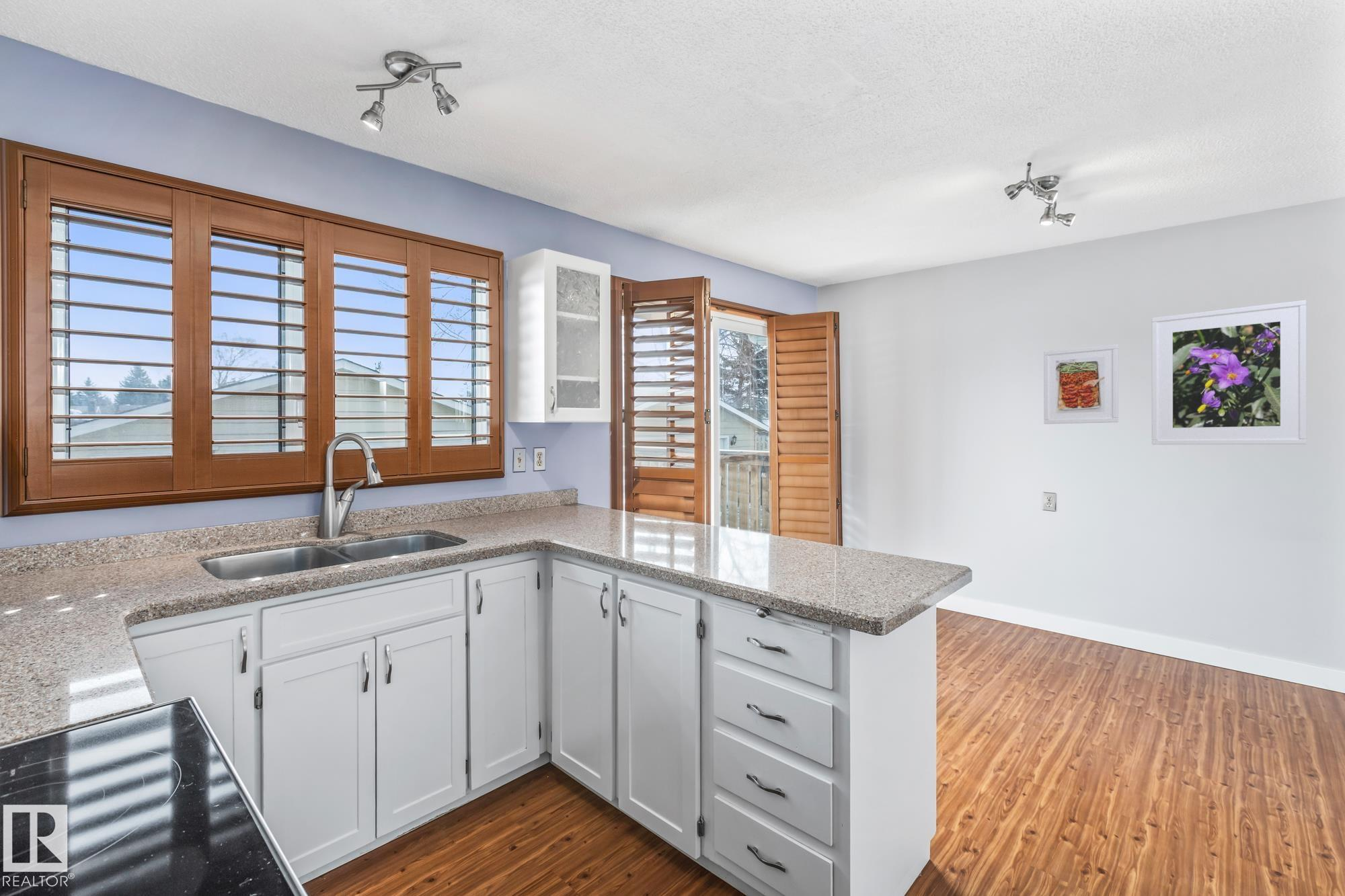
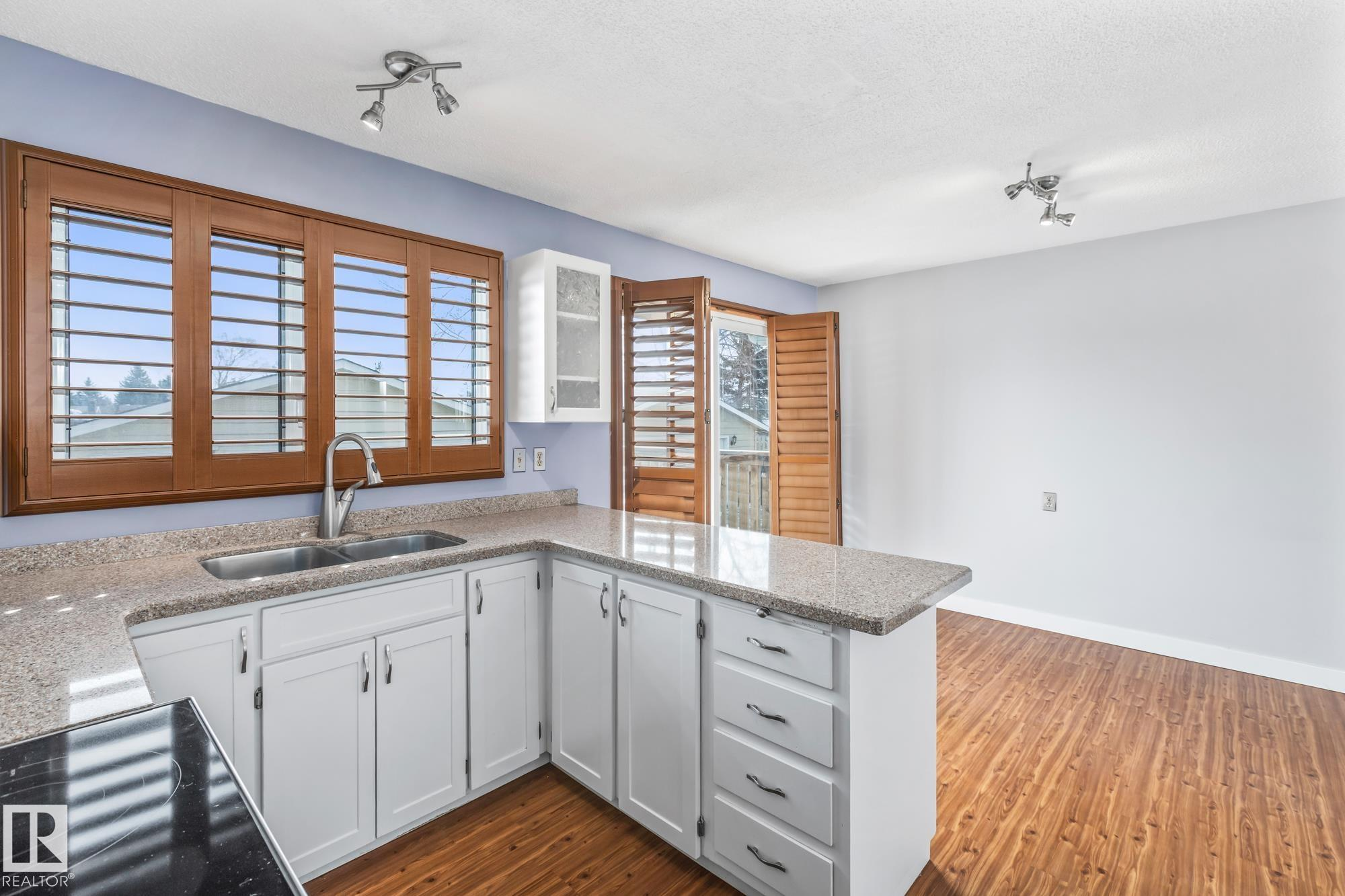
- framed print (1079, 385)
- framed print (1224, 377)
